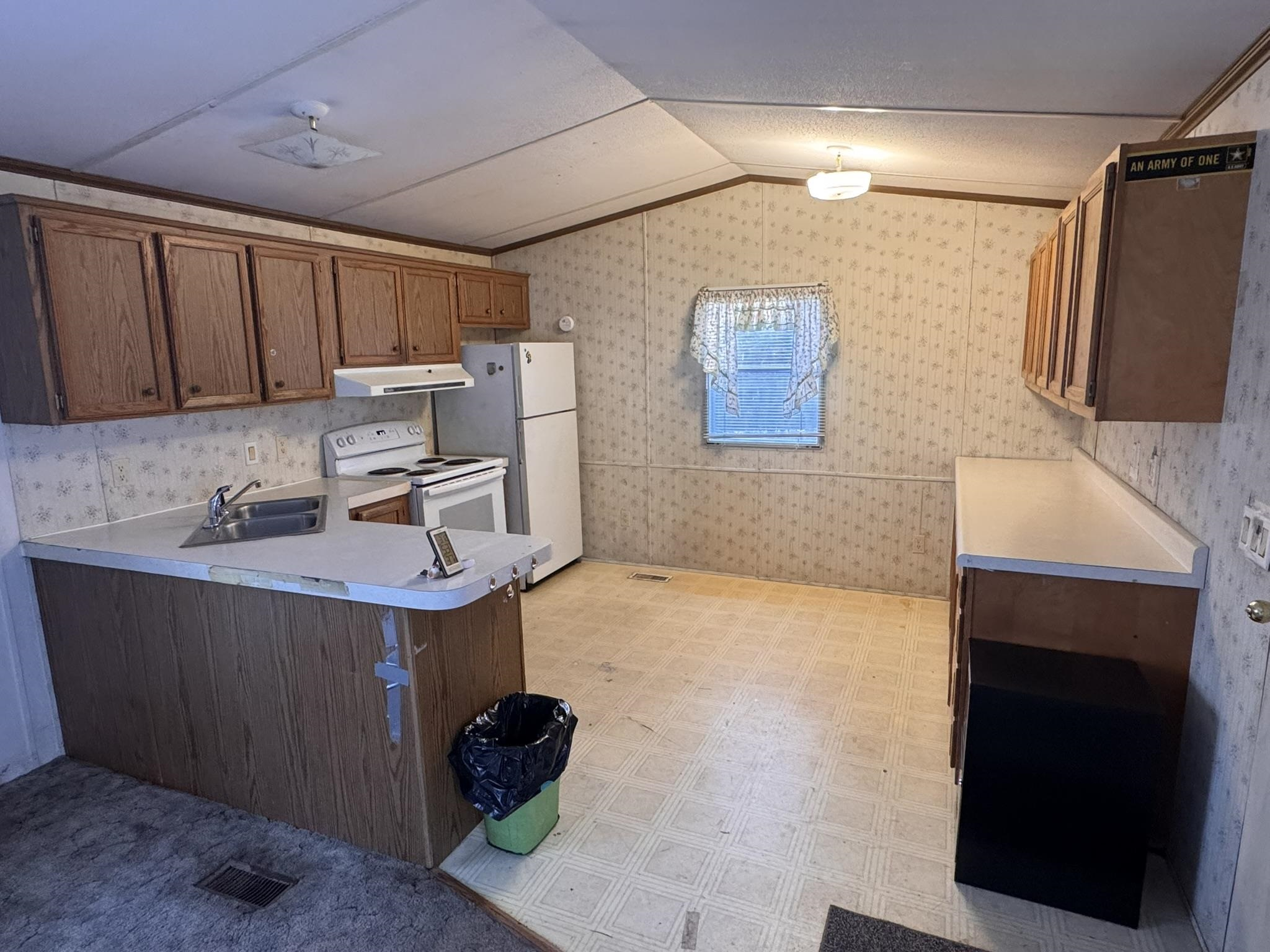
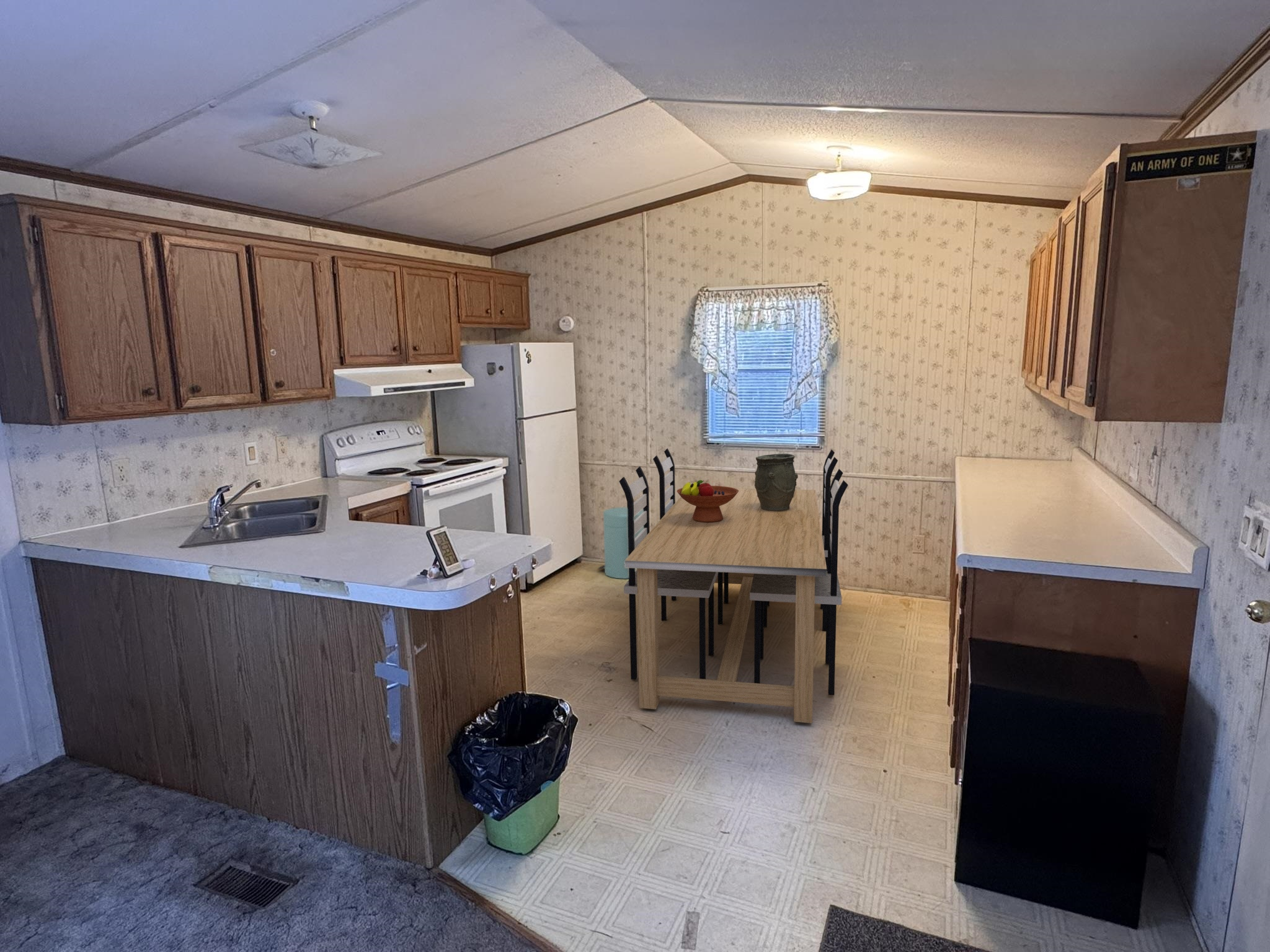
+ vase (776, 478)
+ fruit bowl (708, 495)
+ dining set (739, 552)
+ trash can (621, 541)
